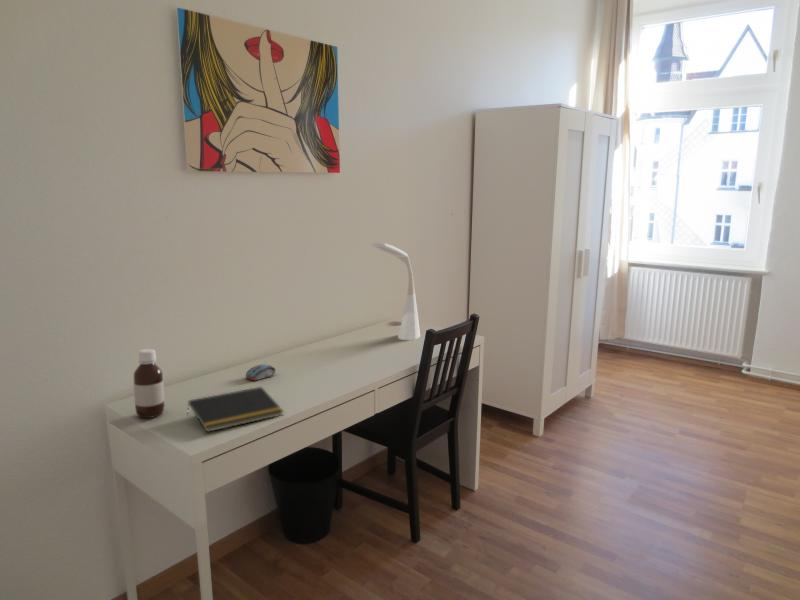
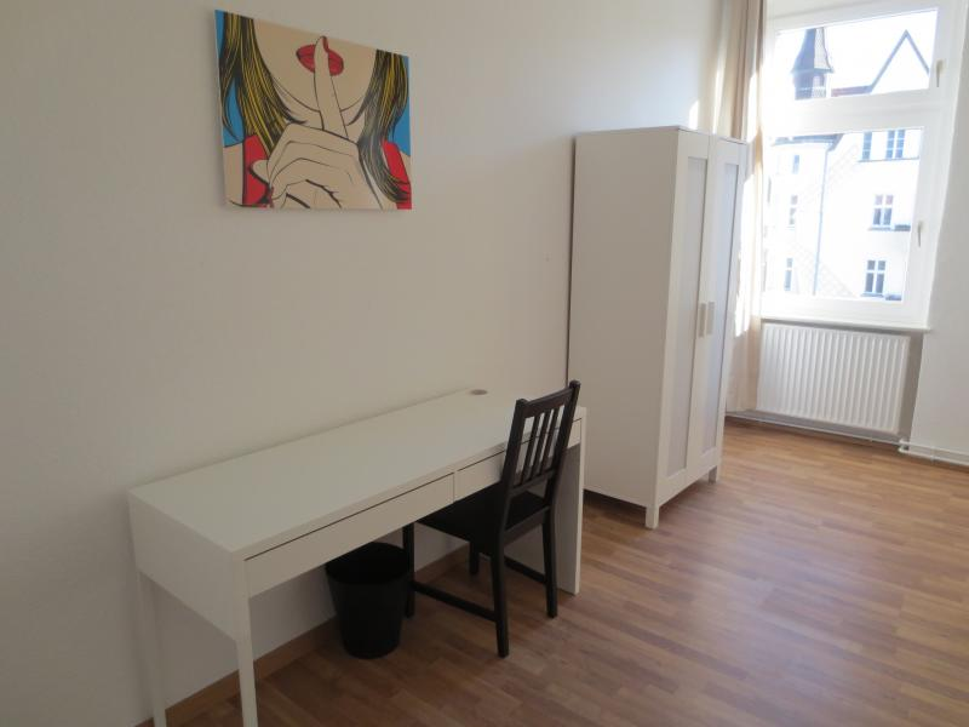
- computer mouse (261, 370)
- desk lamp (407, 294)
- notepad (236, 407)
- bottle (148, 382)
